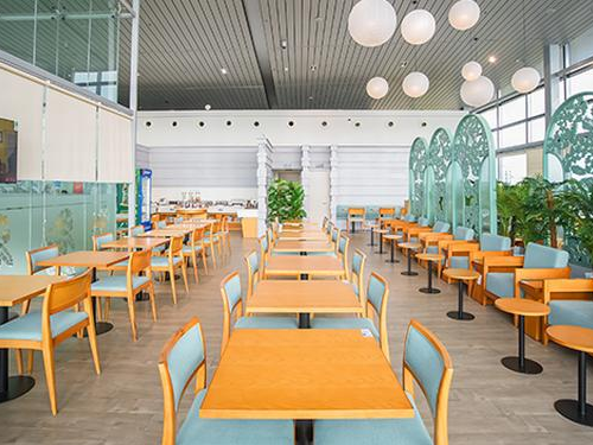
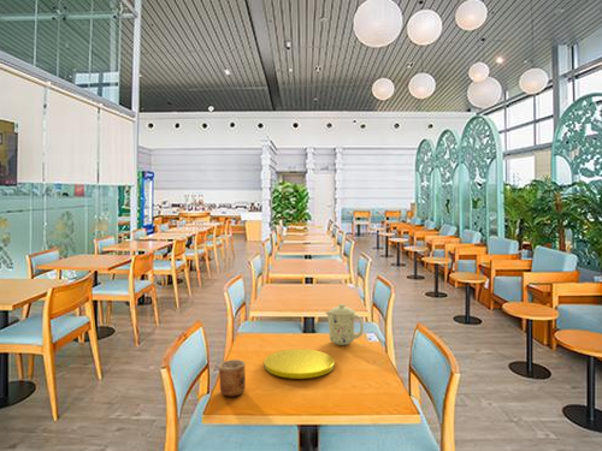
+ plate (299, 361)
+ cup (231, 378)
+ mug (343, 324)
